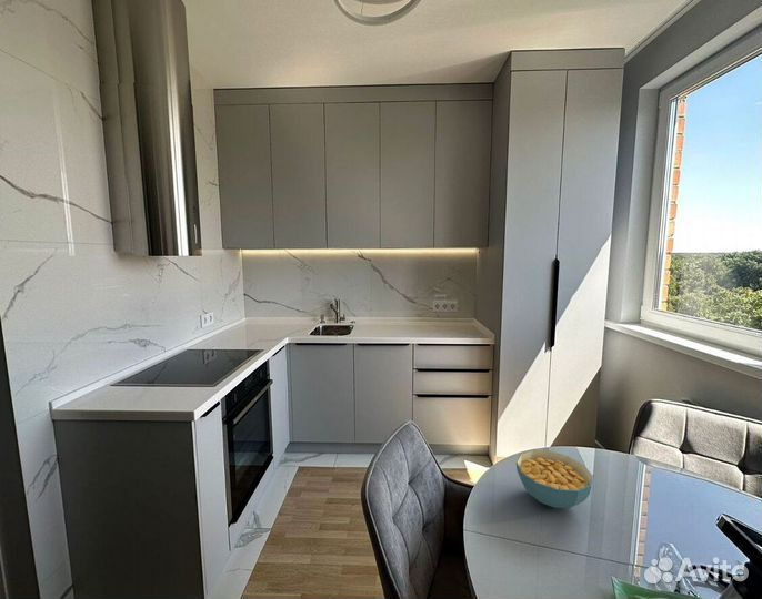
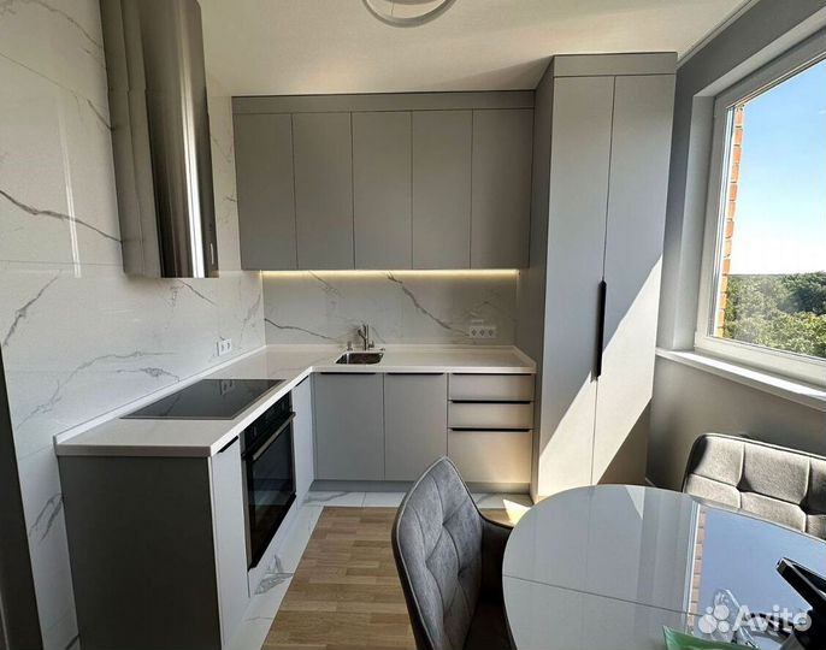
- cereal bowl (552, 484)
